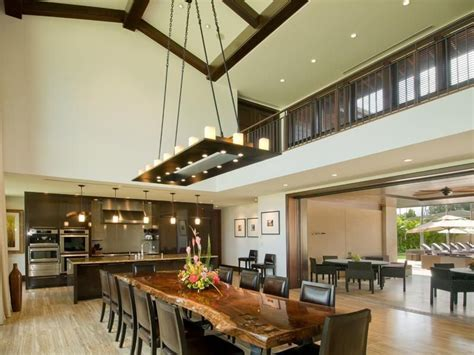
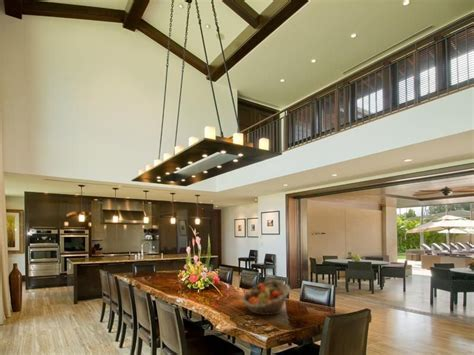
+ fruit basket (266, 297)
